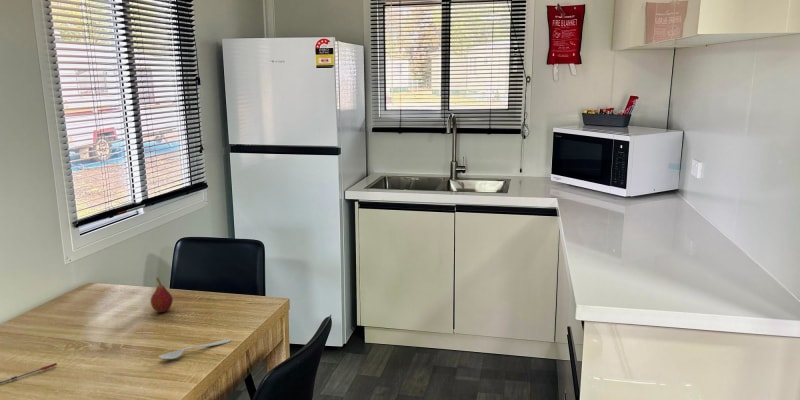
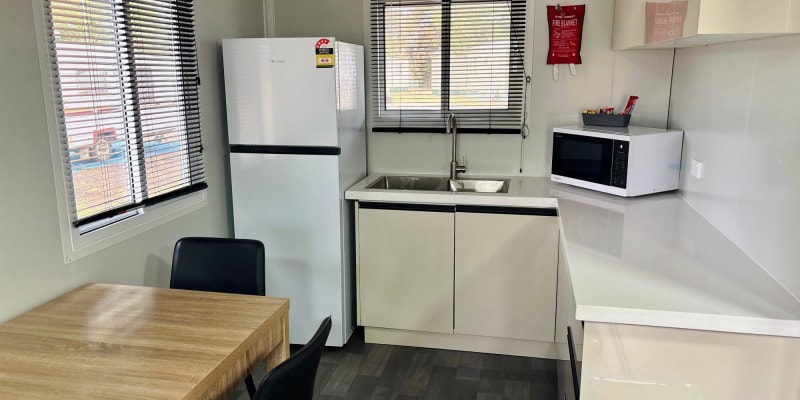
- pen (26, 374)
- spoon (196, 347)
- fruit (161, 293)
